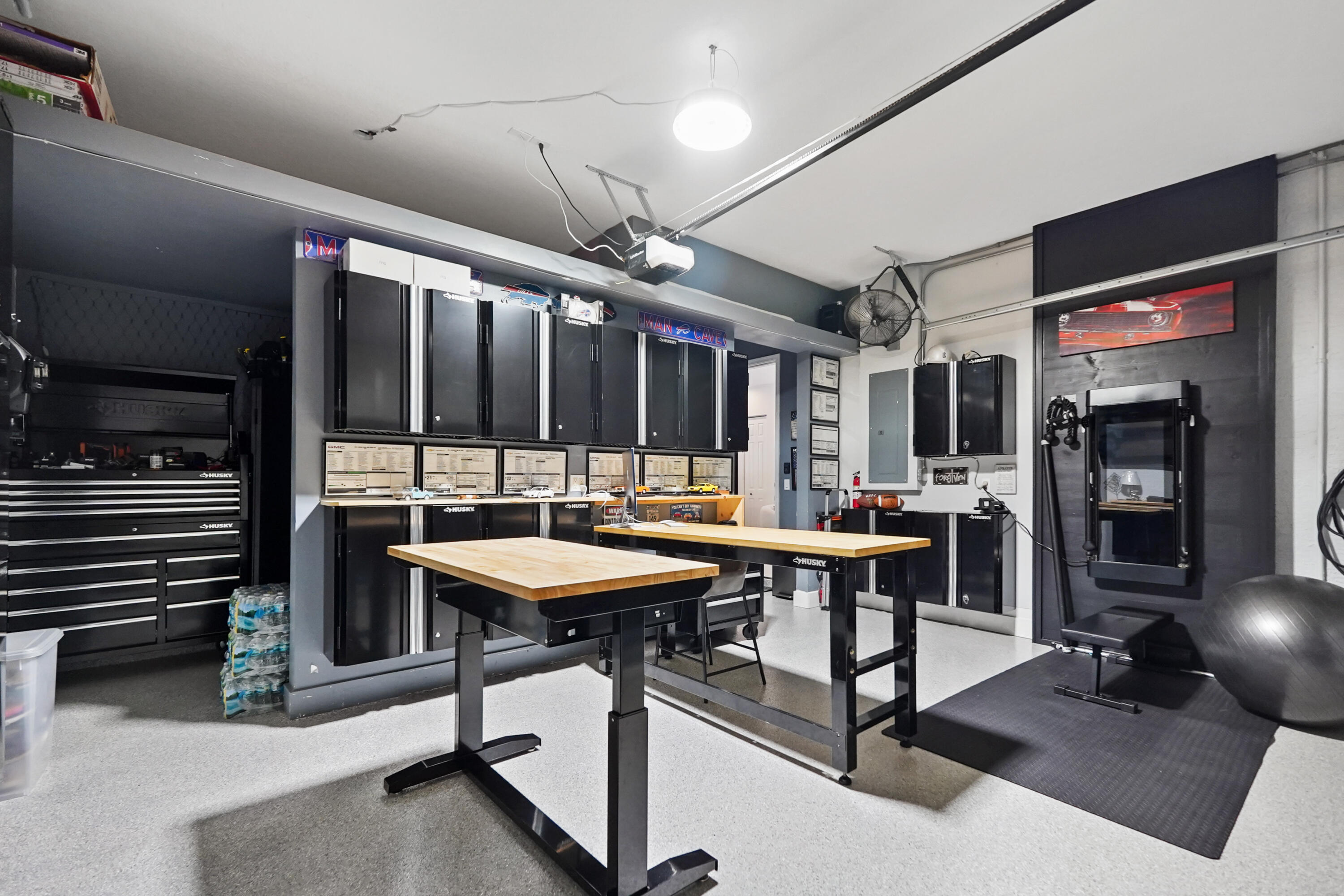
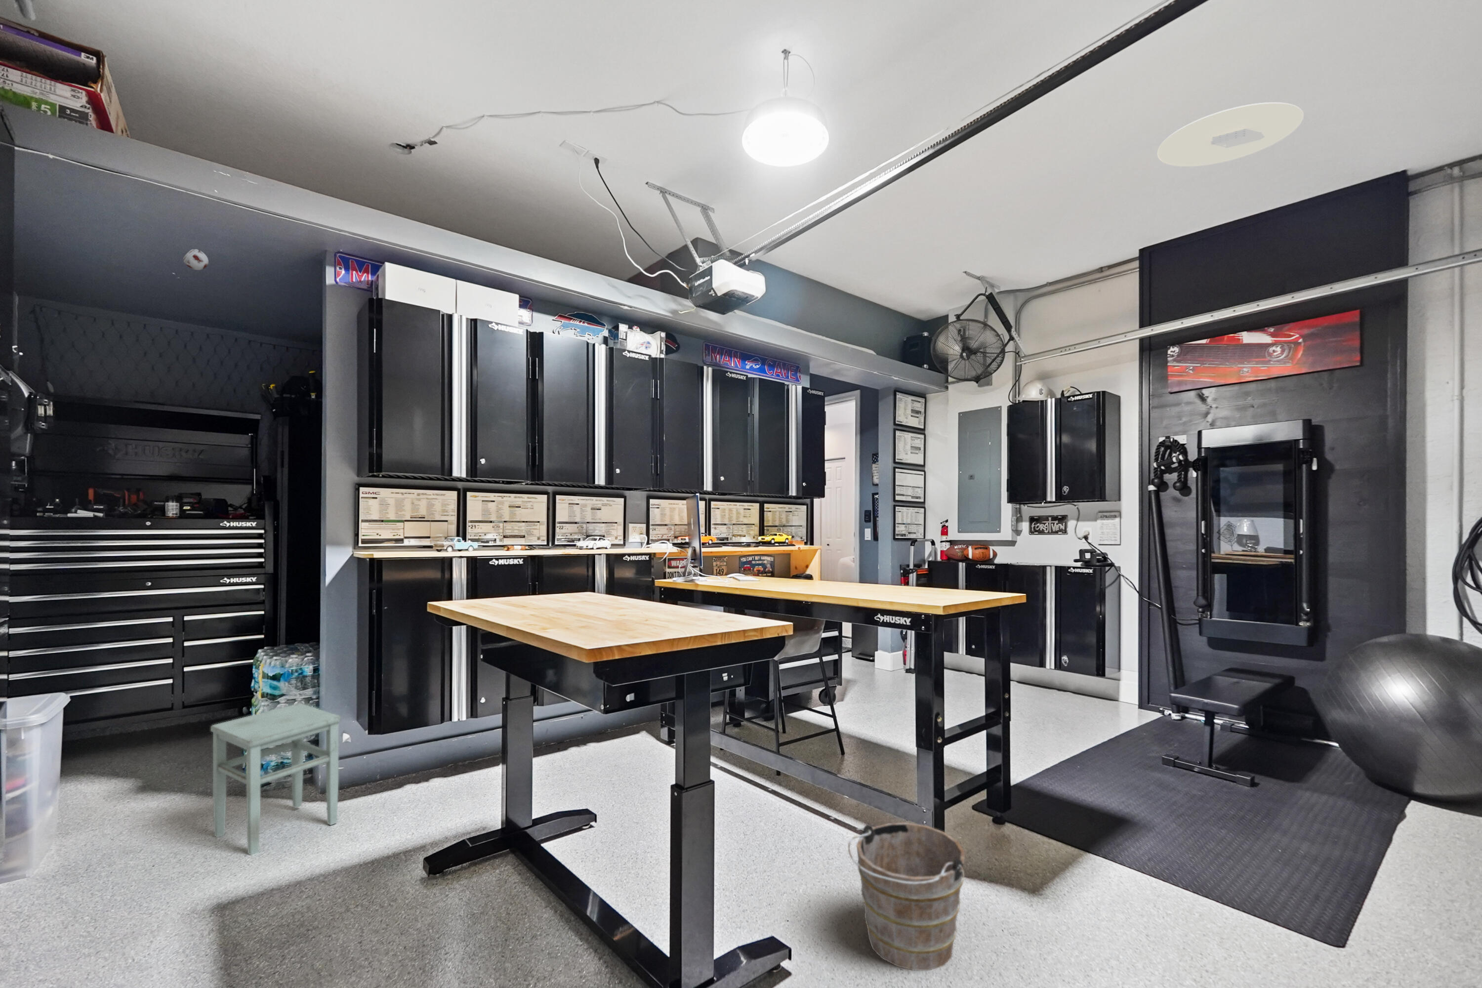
+ smoke detector (195, 259)
+ ceiling light (1226, 132)
+ bucket (905, 894)
+ stool (277, 774)
